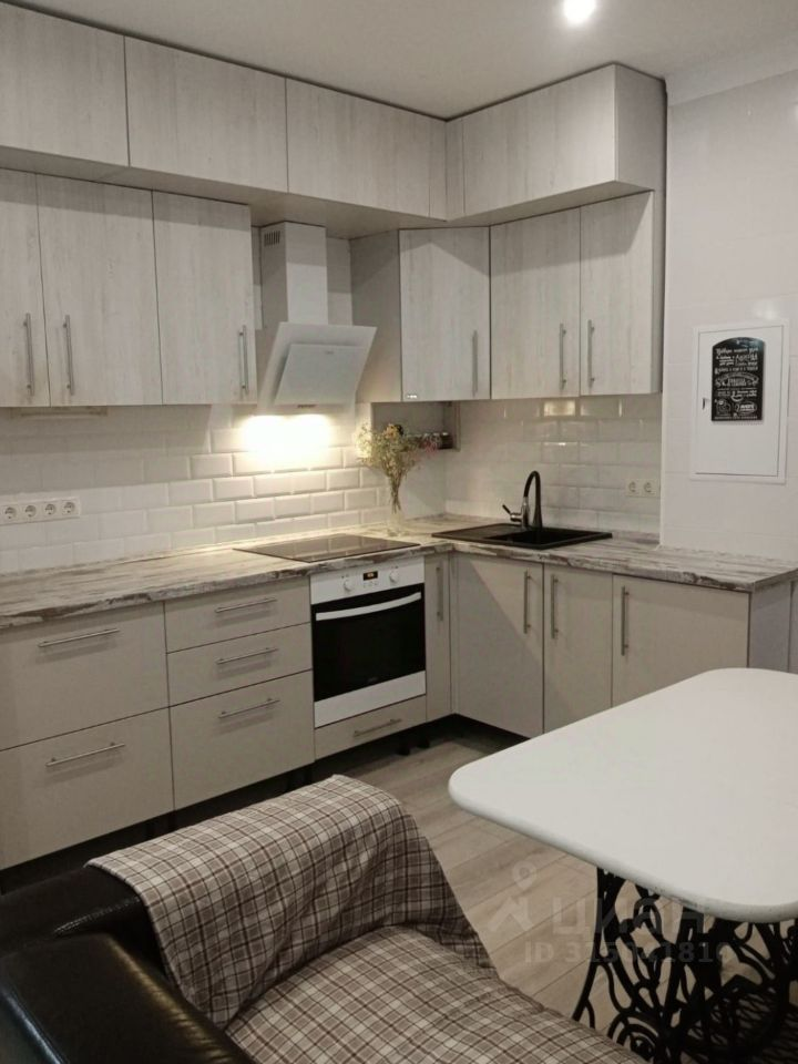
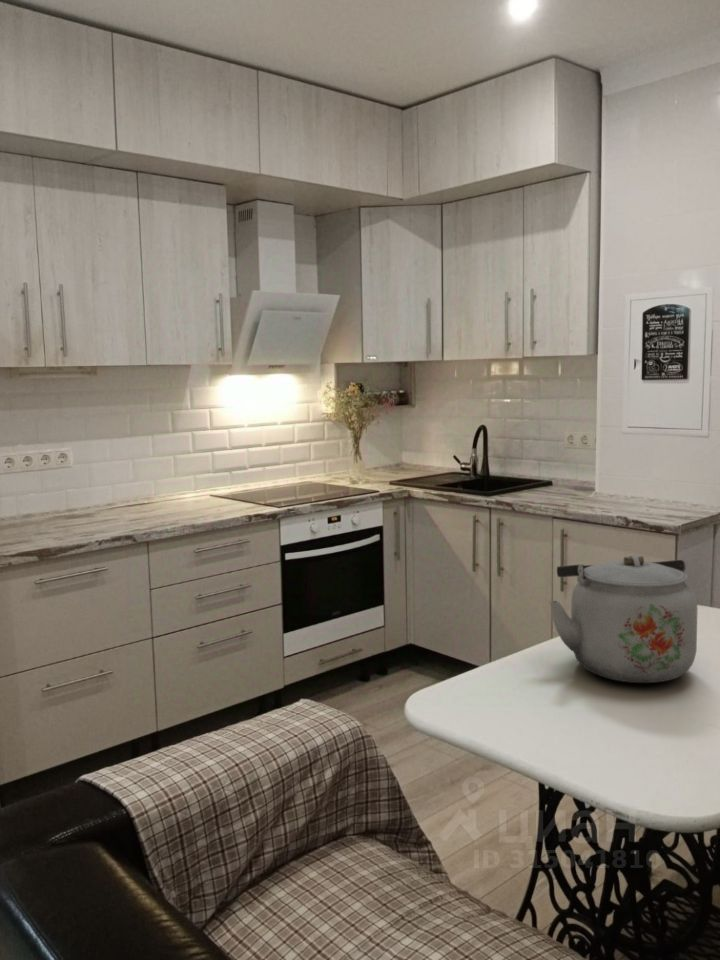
+ kettle (618, 612)
